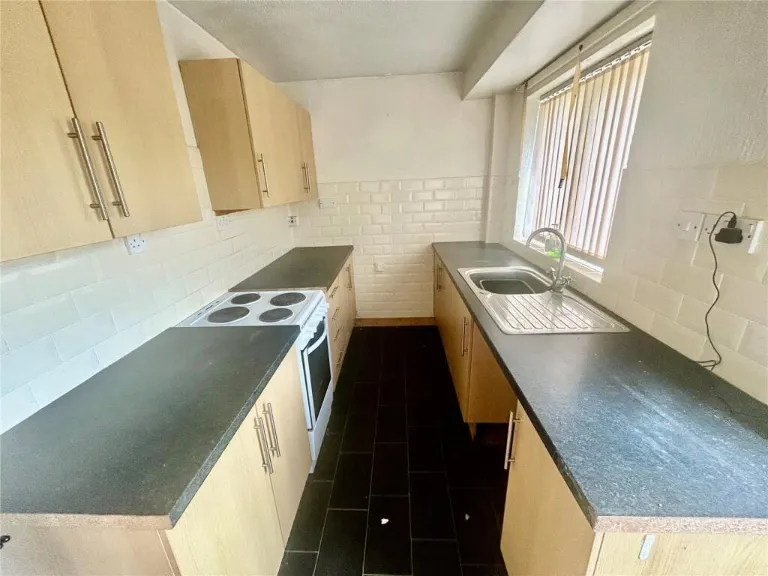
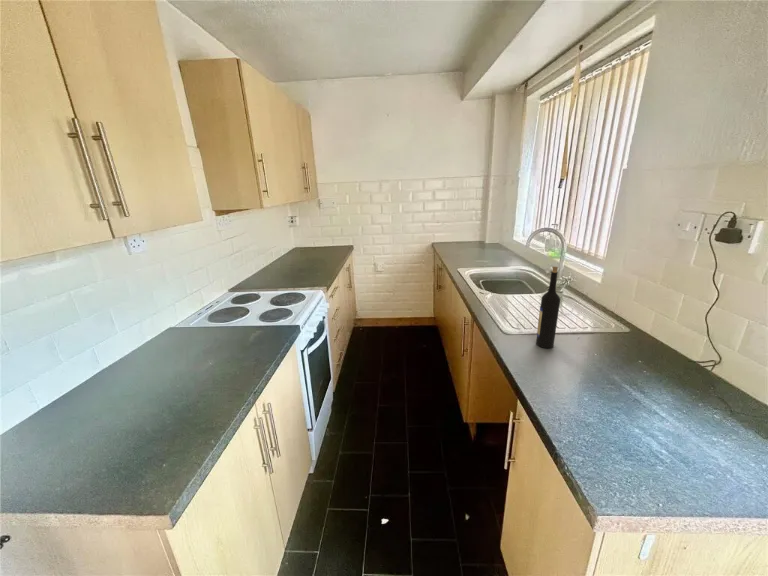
+ wine bottle (549, 307)
